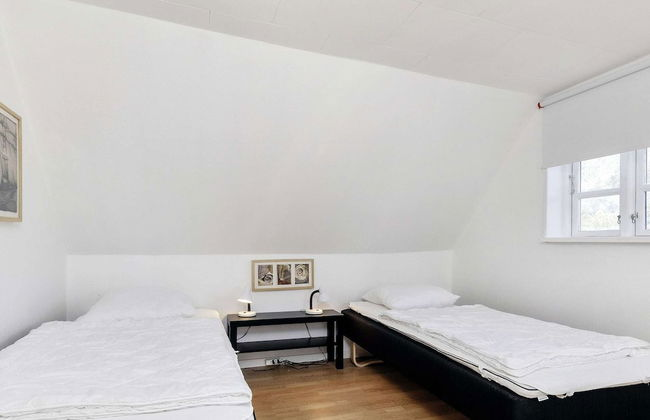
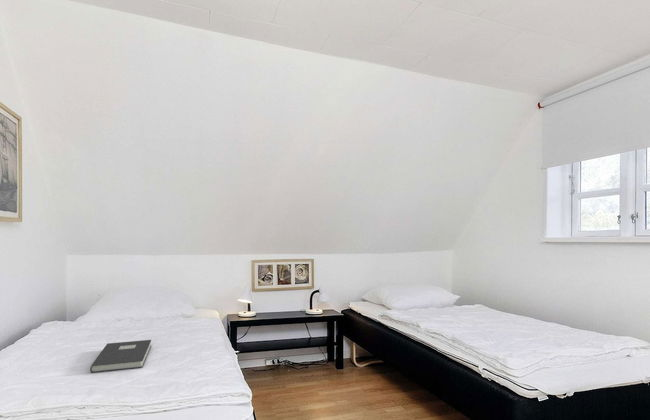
+ book (123, 354)
